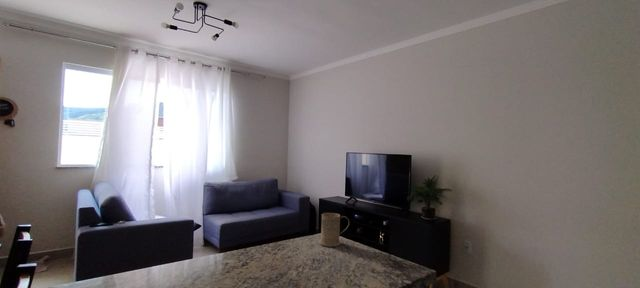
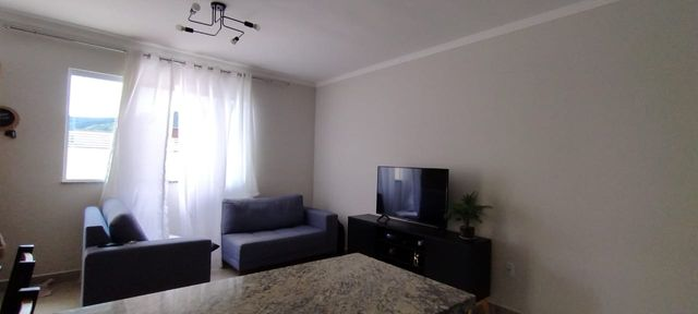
- mug (334, 229)
